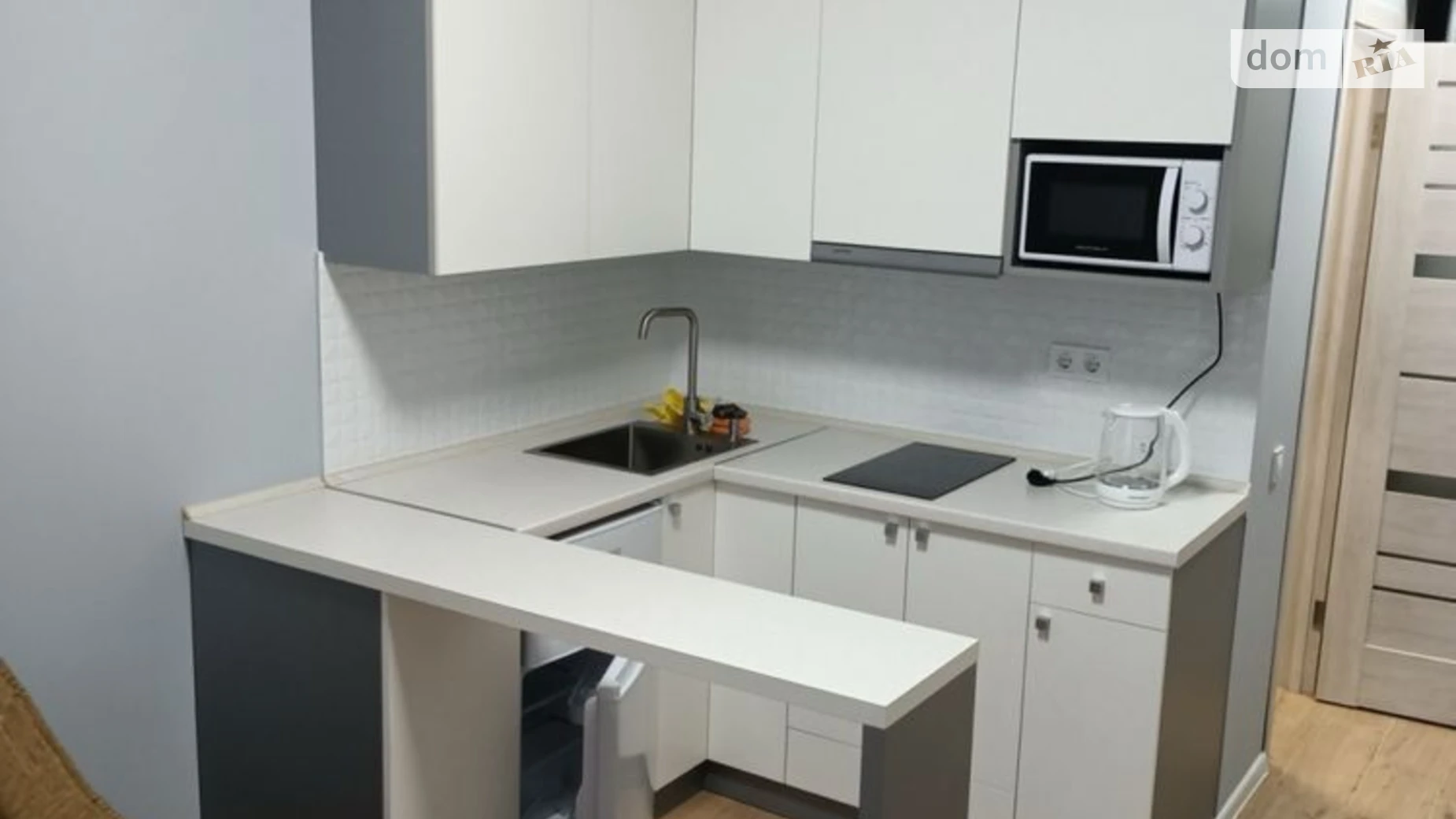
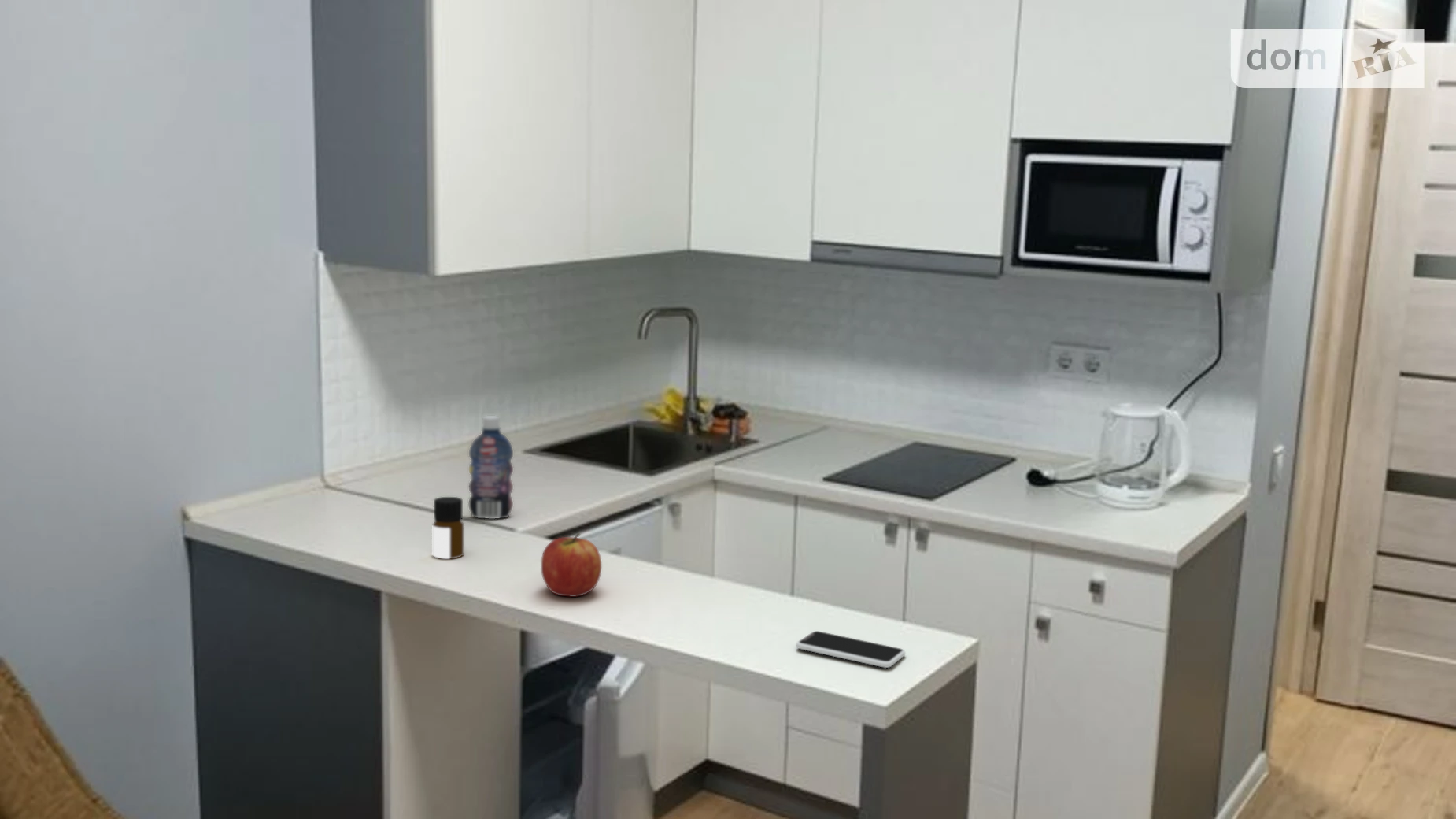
+ bottle (490, 467)
+ smartphone (850, 648)
+ apple (571, 563)
+ bottle (448, 527)
